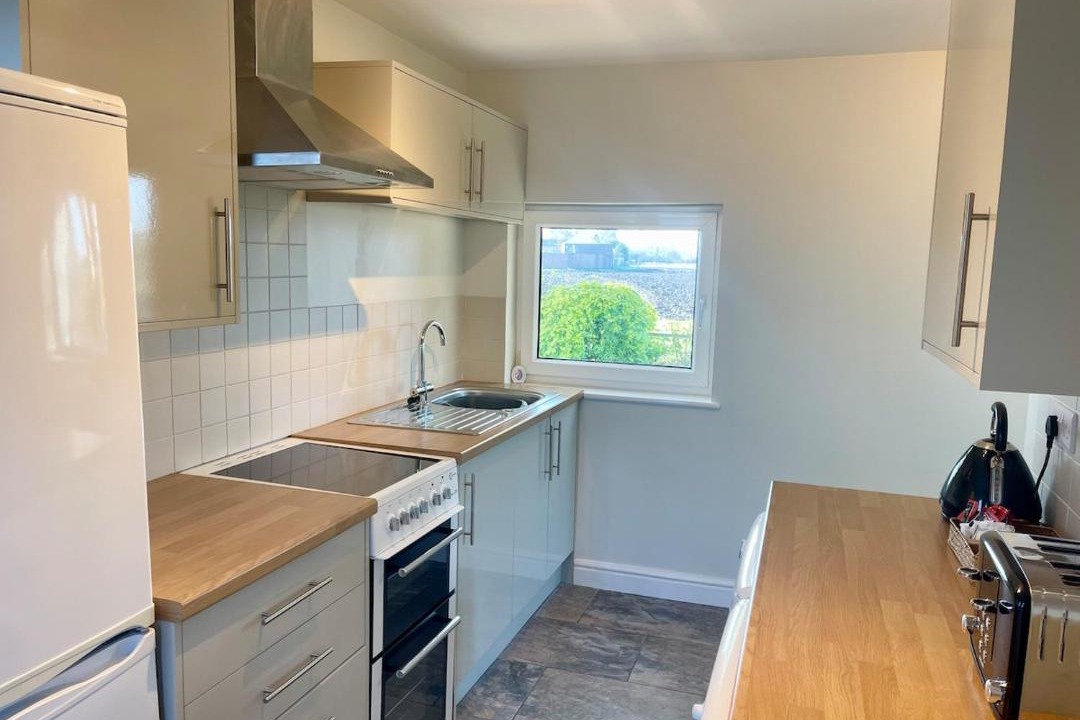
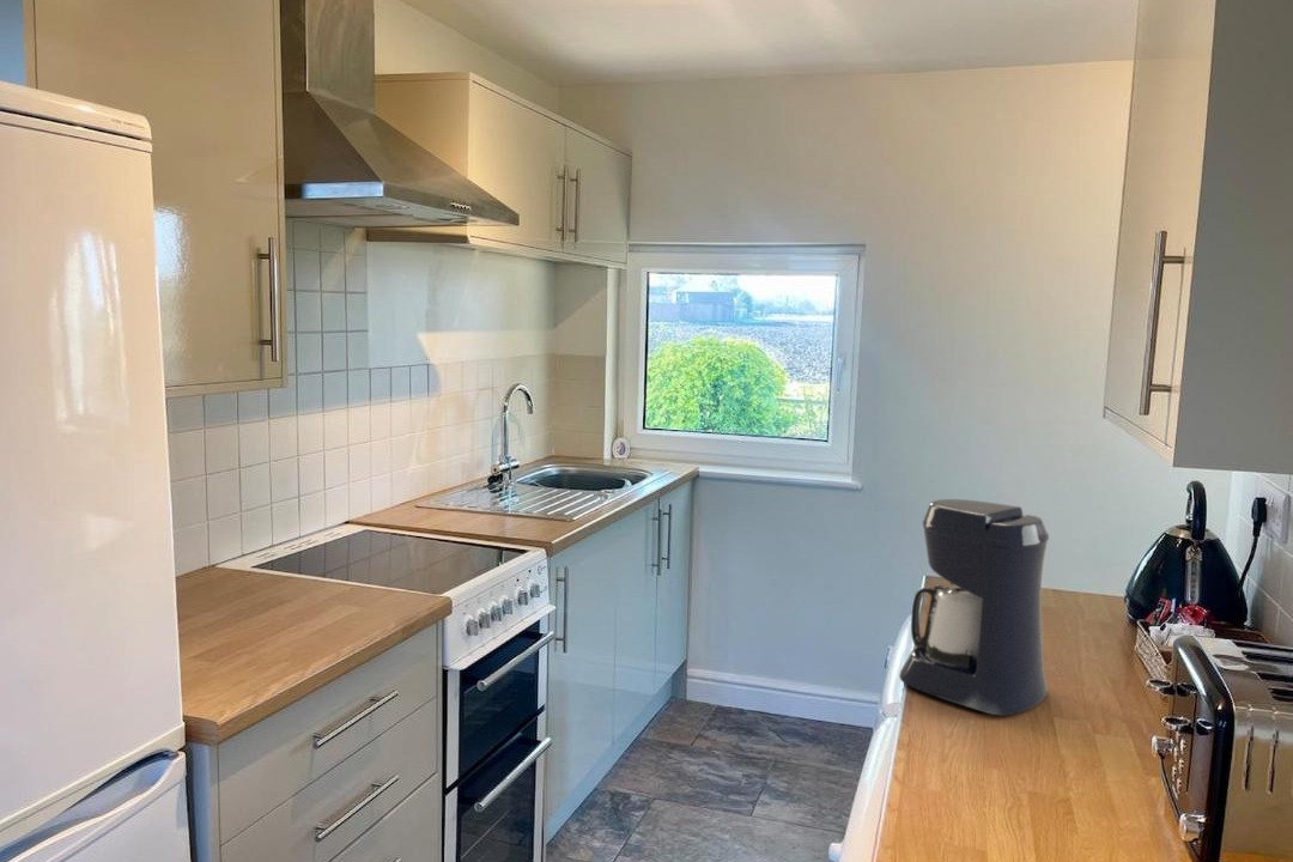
+ coffee maker (977, 599)
